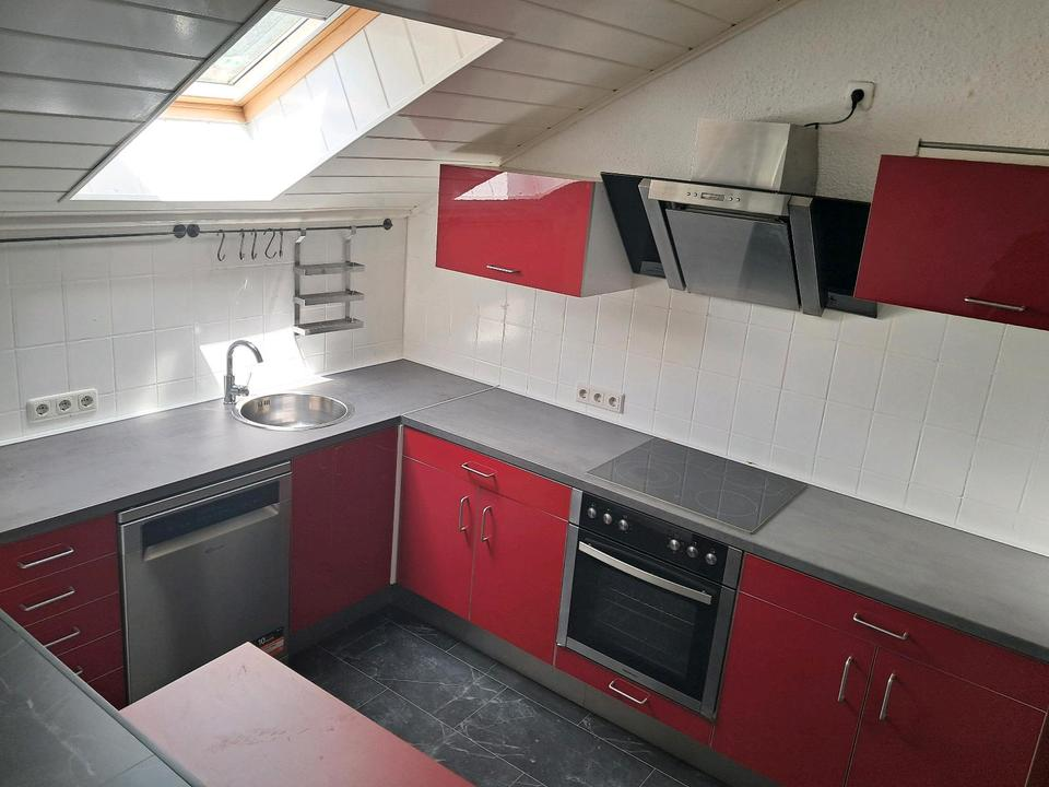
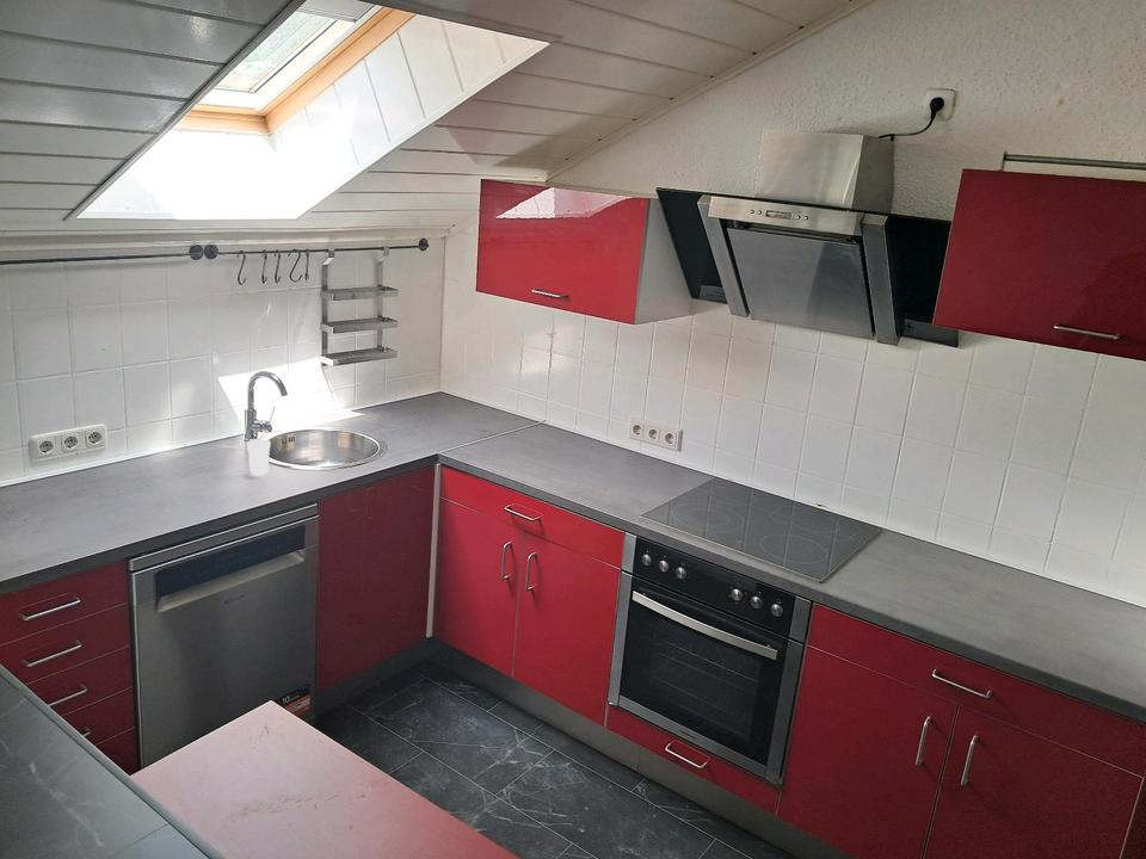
+ cup (258, 457)
